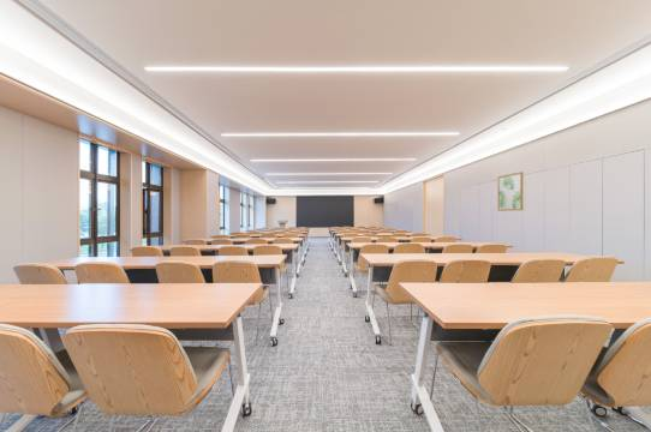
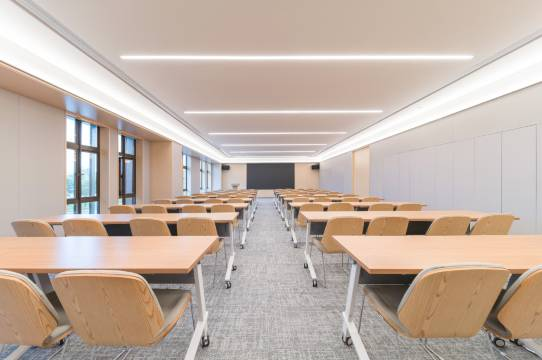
- wall art (509, 192)
